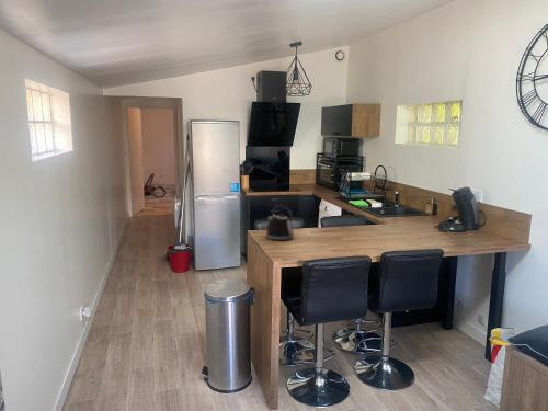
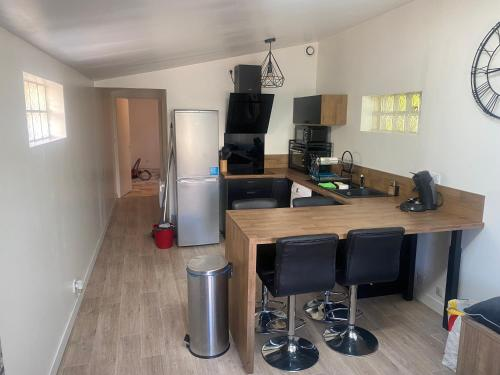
- kettle (279, 220)
